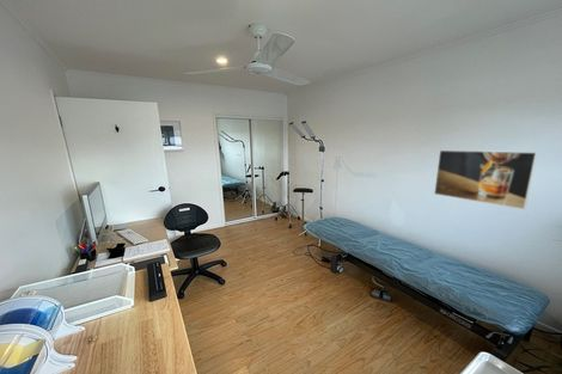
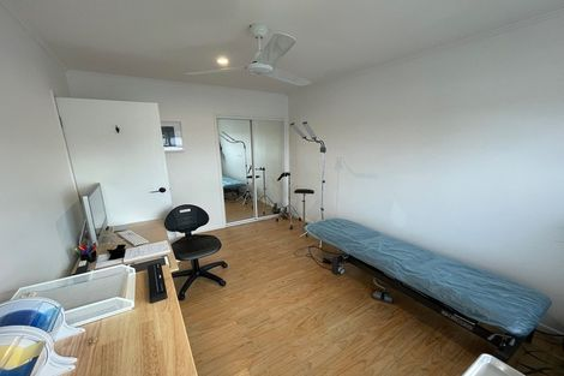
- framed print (477, 176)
